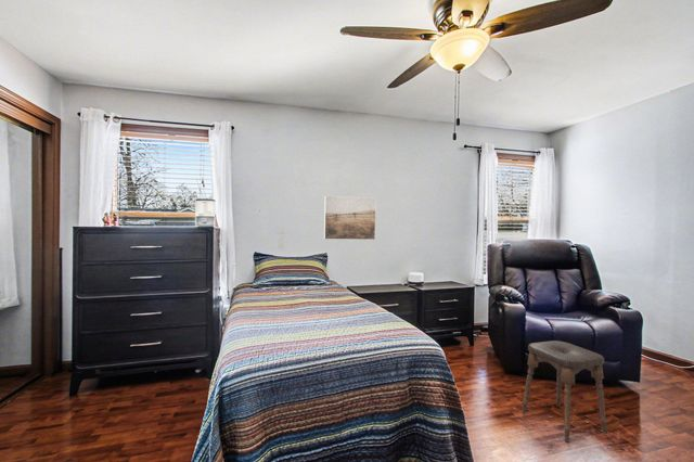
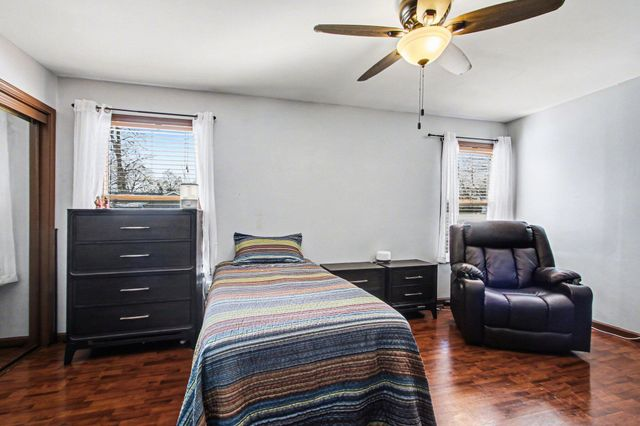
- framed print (350, 218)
- stool (565, 386)
